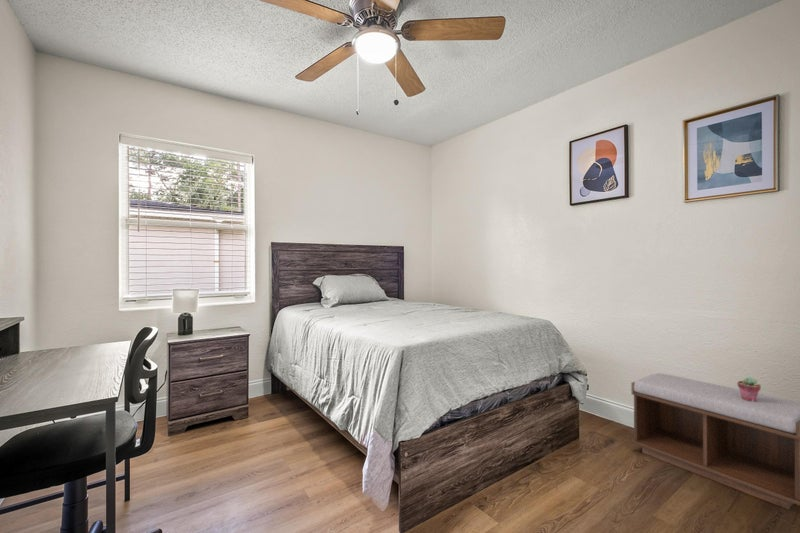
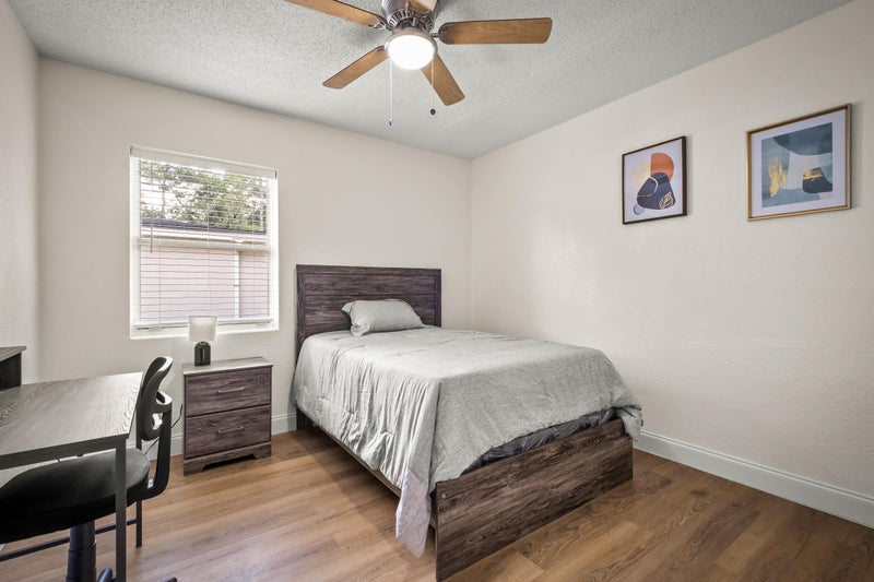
- potted succulent (749, 387)
- bench (715, 429)
